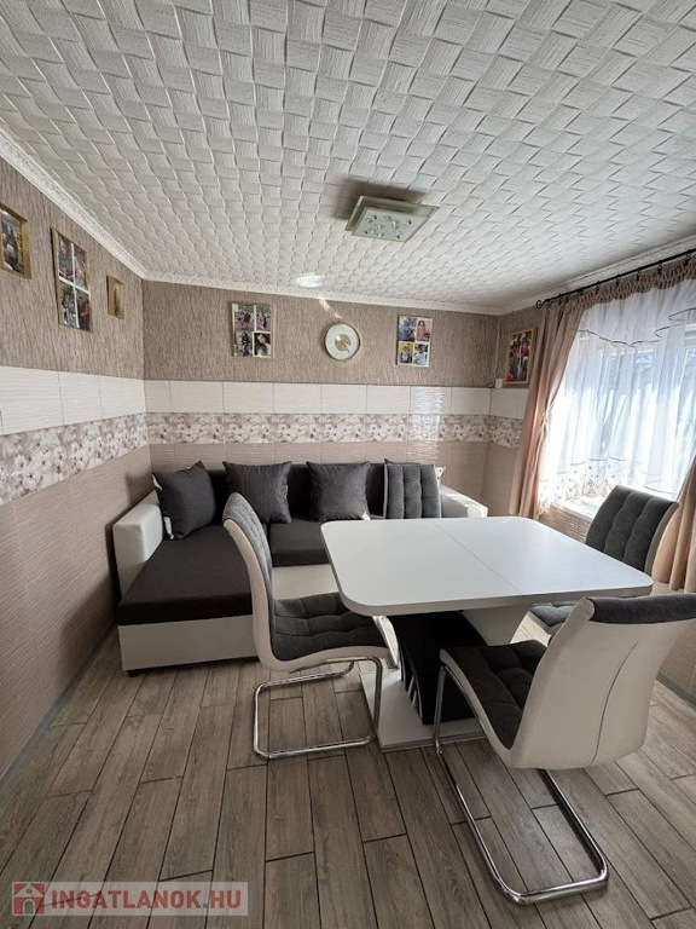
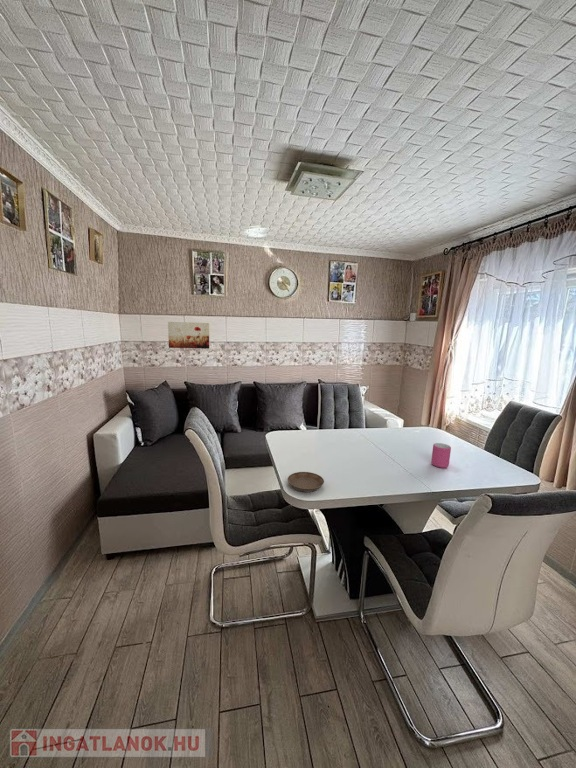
+ saucer (305, 482)
+ mug (440, 454)
+ wall art (189, 335)
